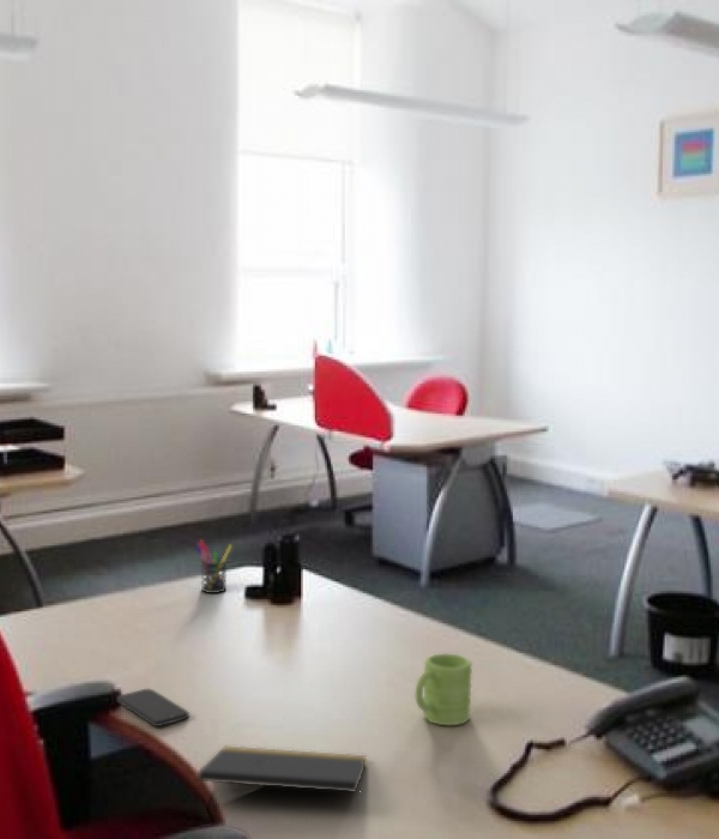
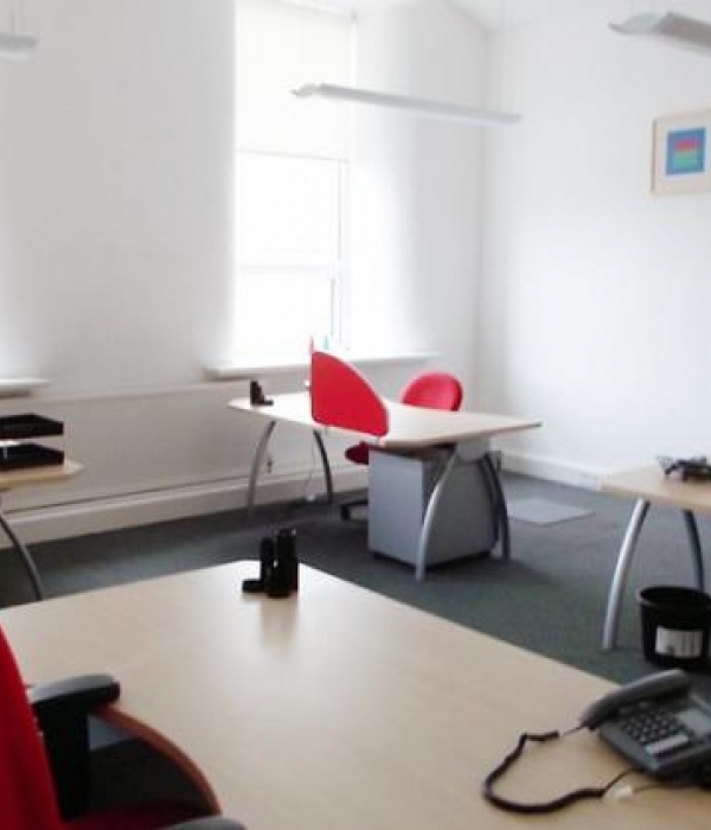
- smartphone (152, 706)
- notepad (285, 767)
- mug (440, 690)
- pen holder (212, 565)
